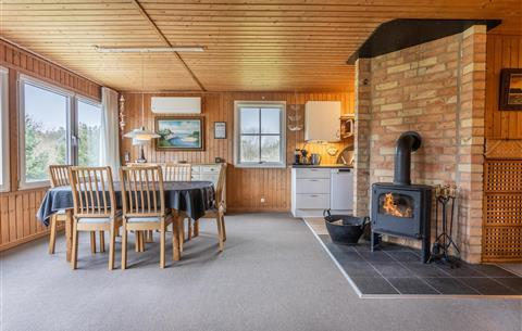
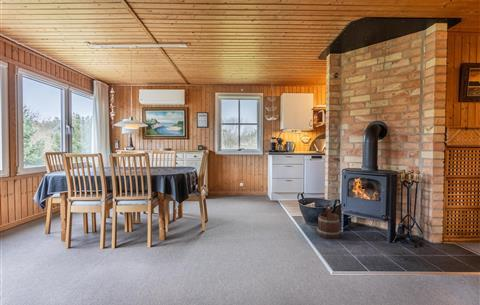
+ bucket (328, 220)
